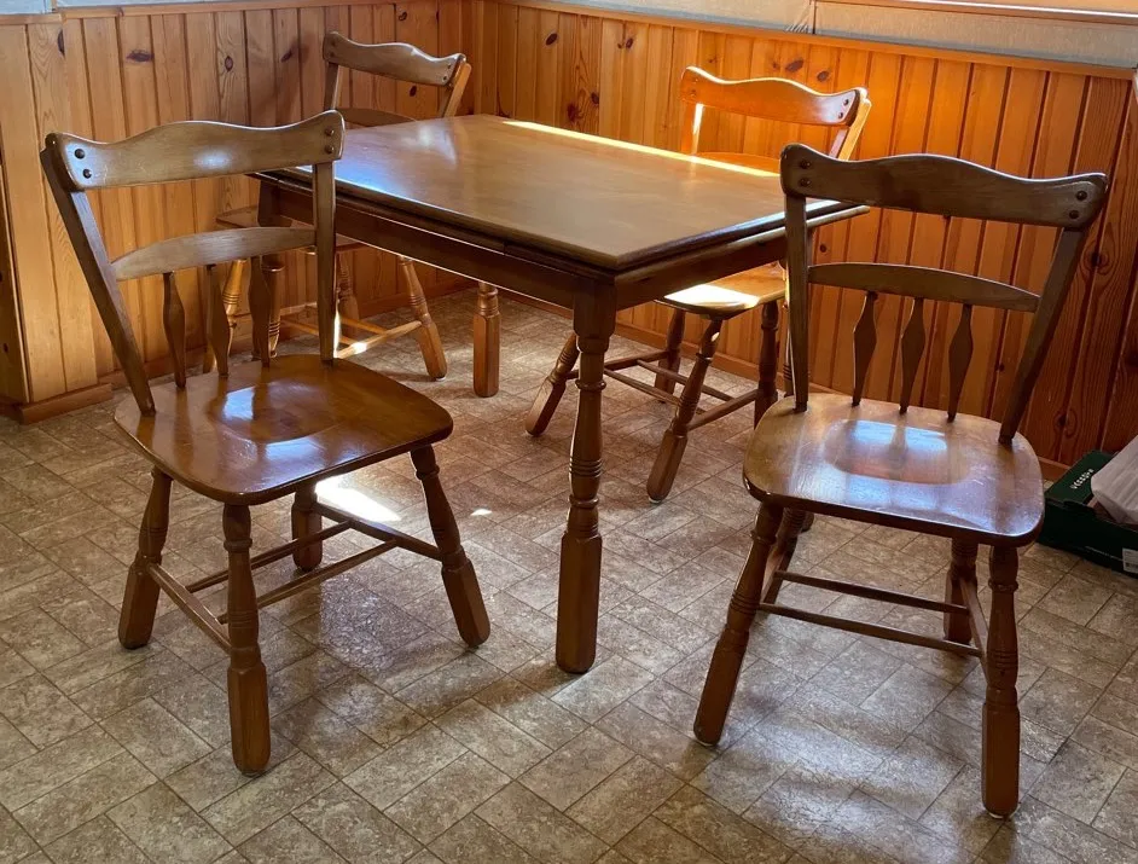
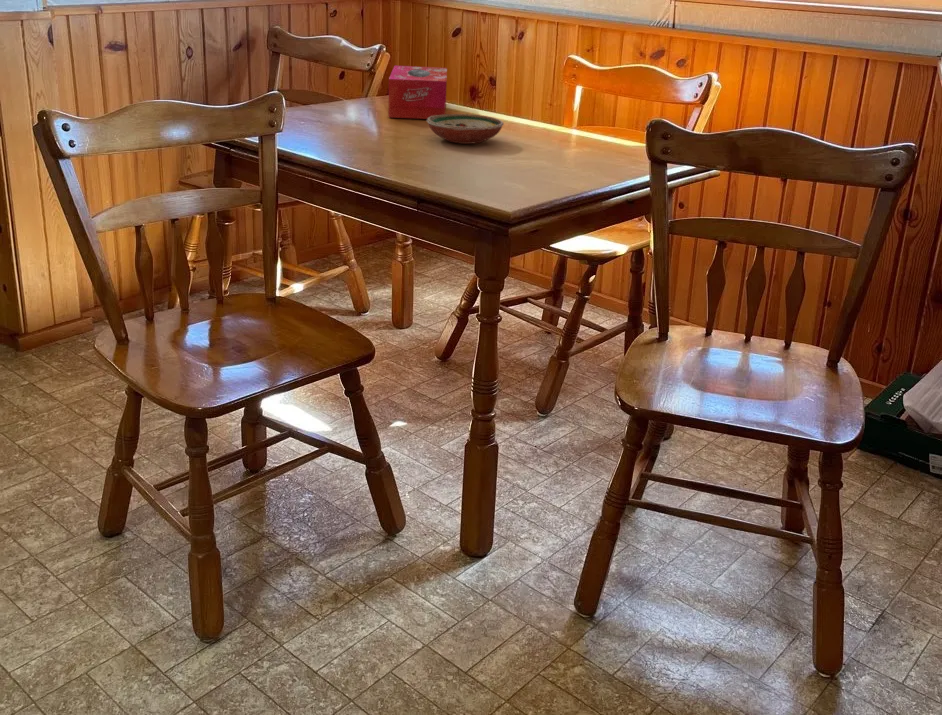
+ decorative bowl (464, 130)
+ tissue box (418, 91)
